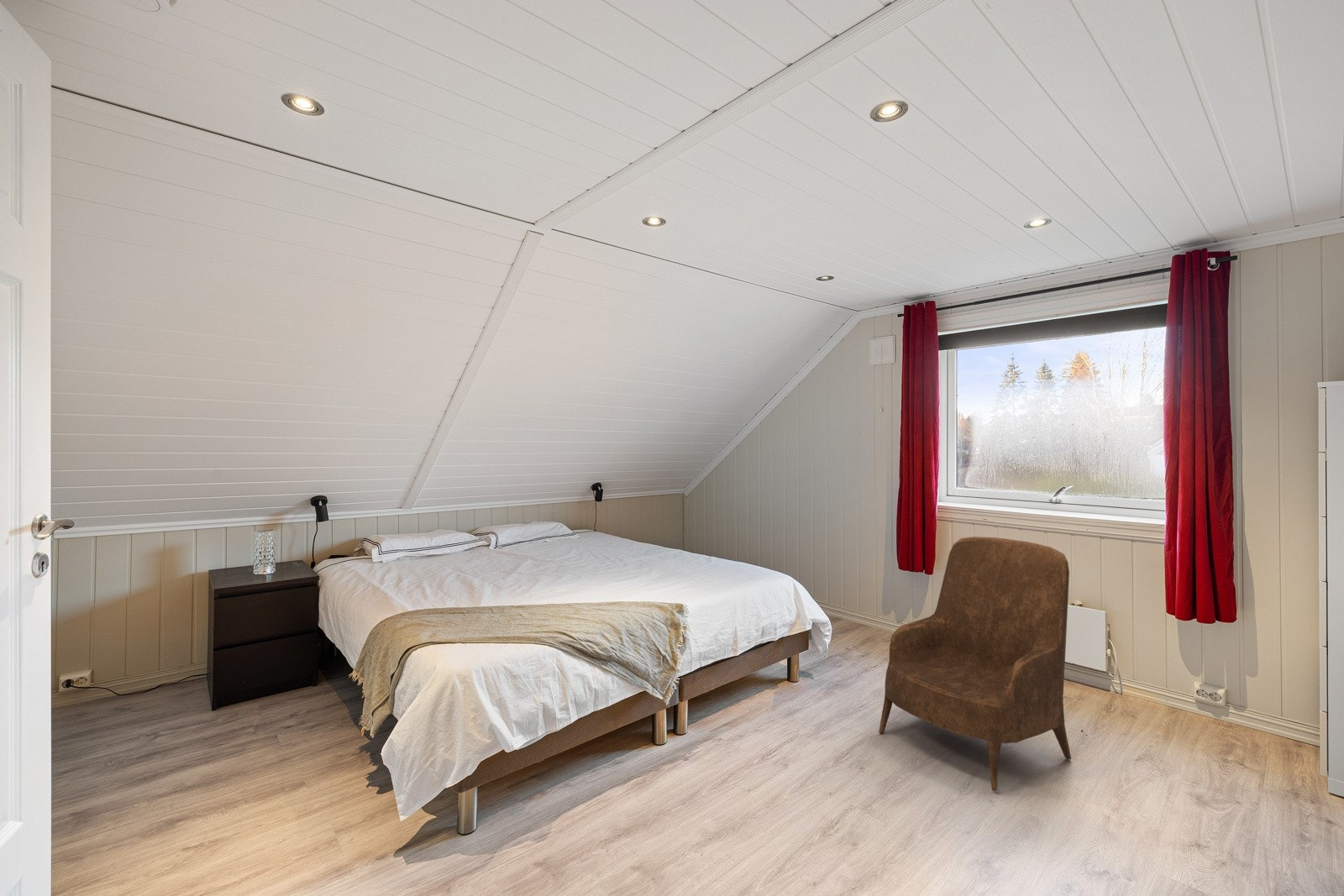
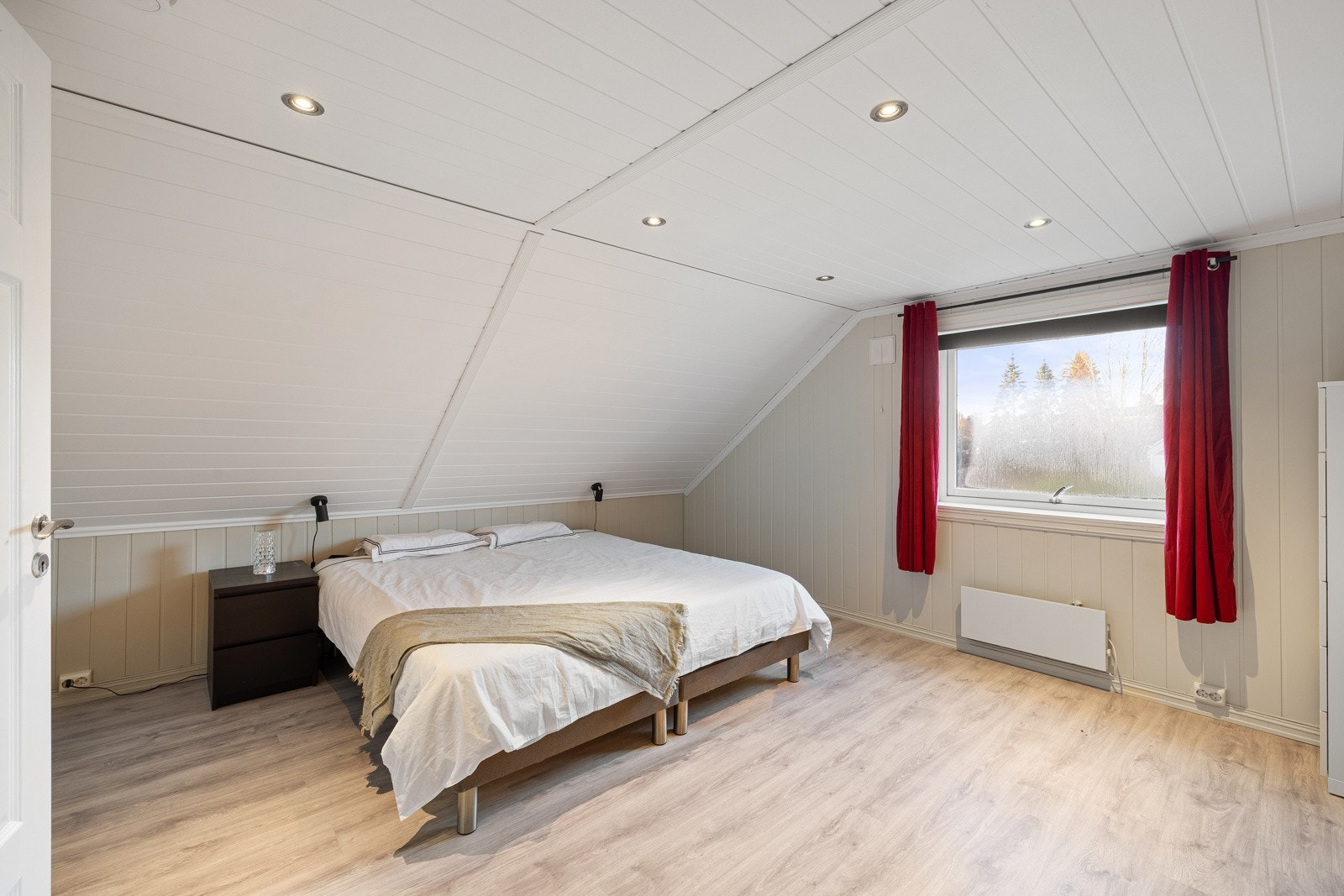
- armchair (971, 644)
